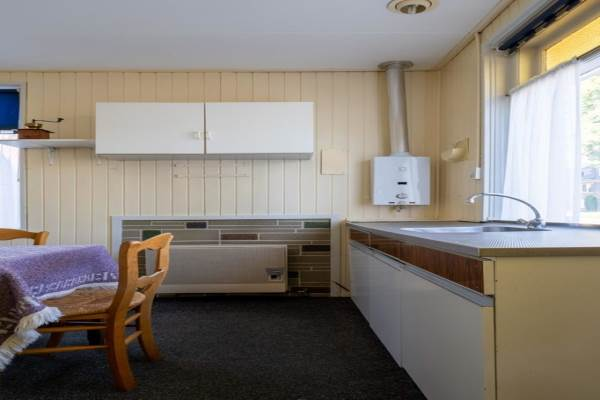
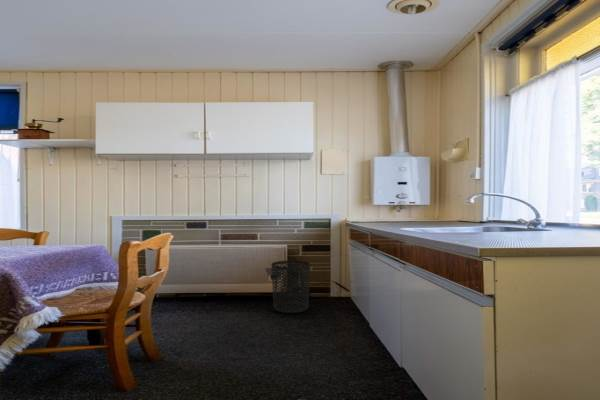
+ waste bin (290, 286)
